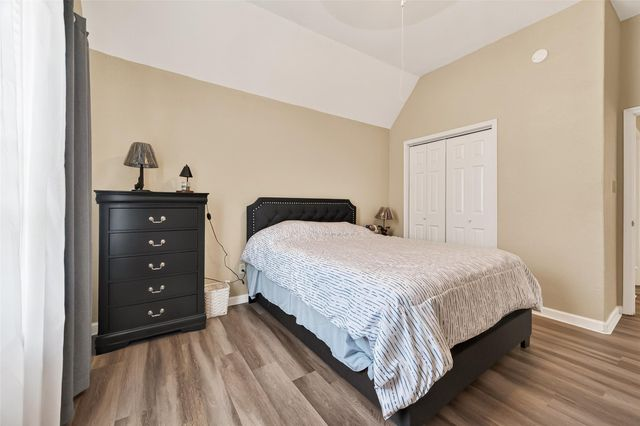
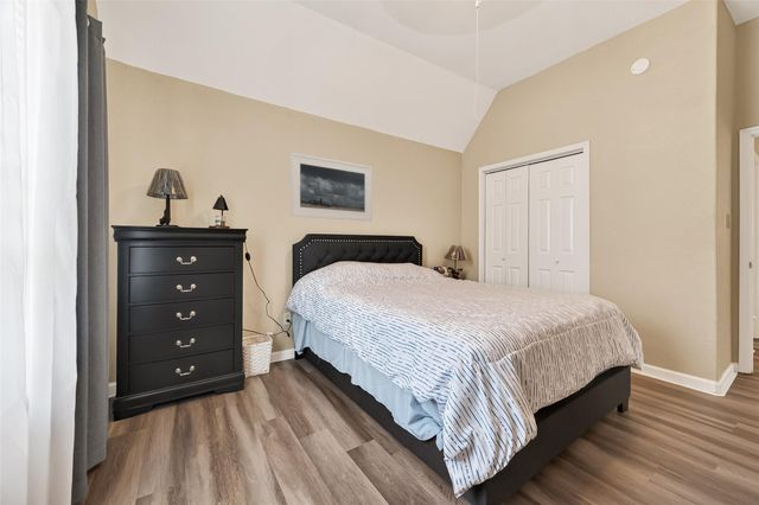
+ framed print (333, 188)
